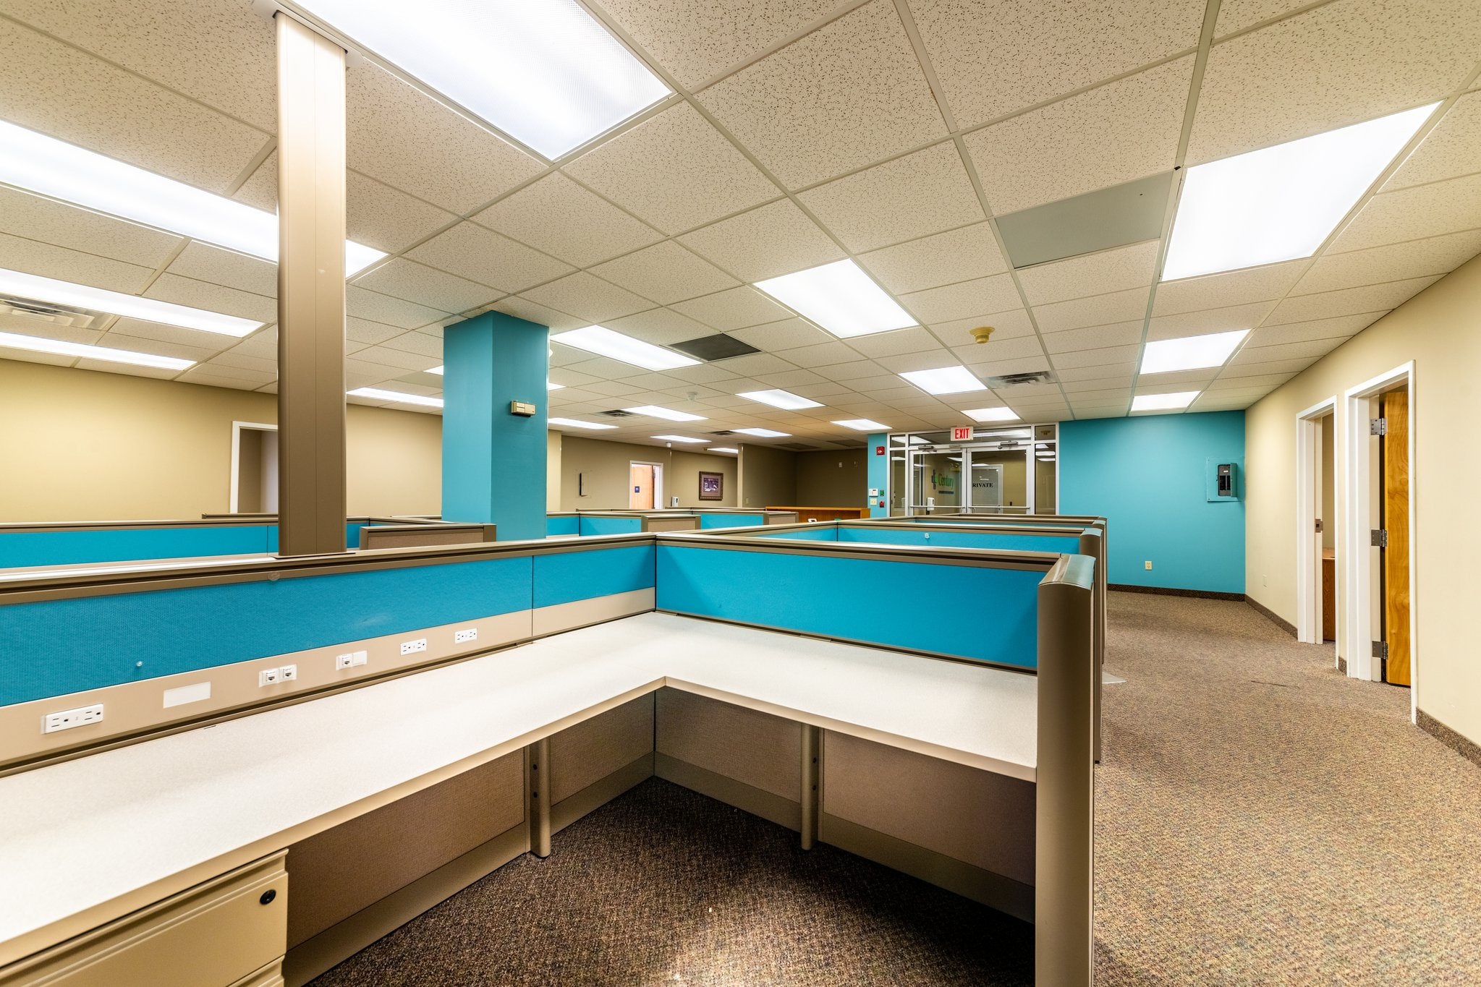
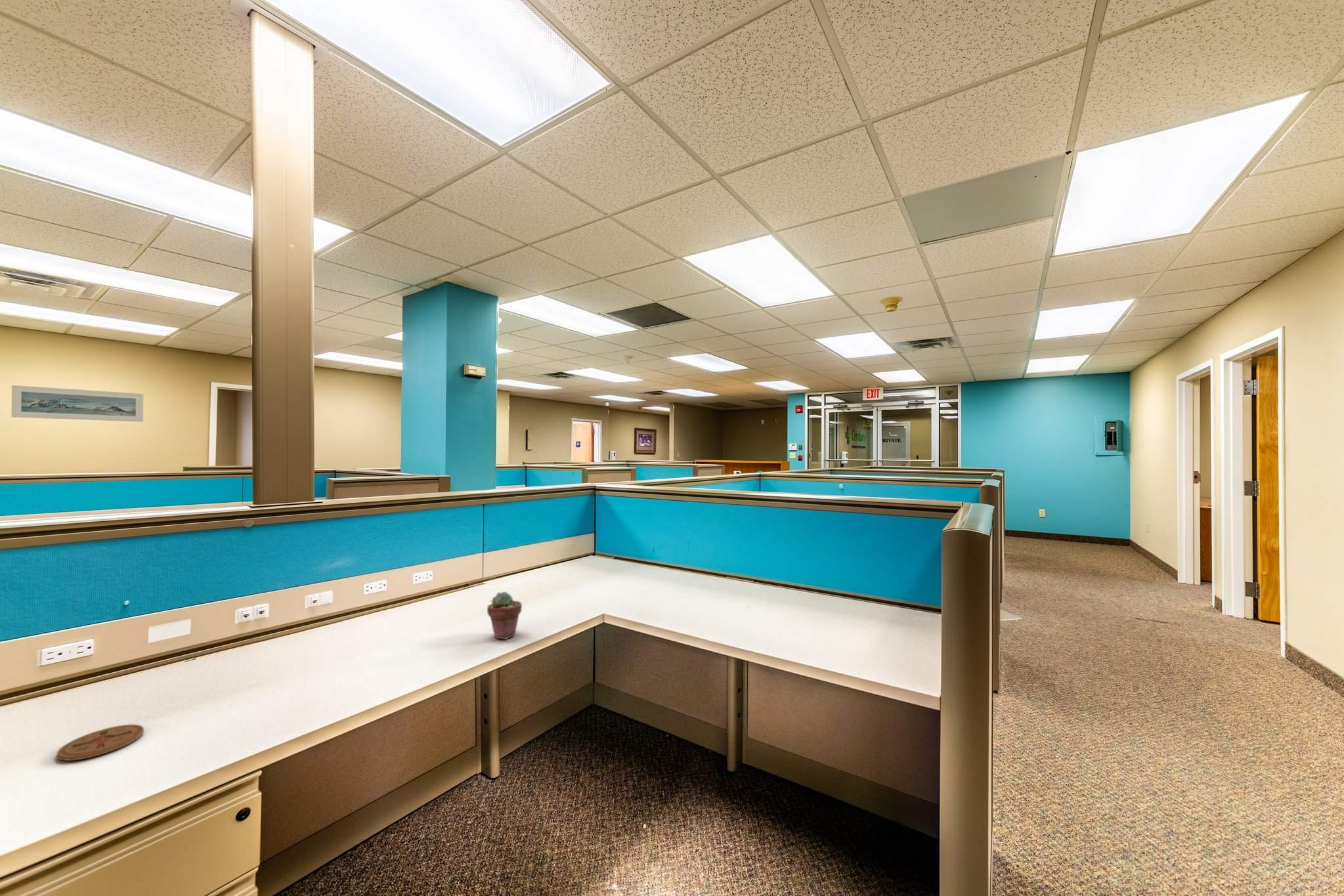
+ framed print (81, 404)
+ potted succulent (504, 613)
+ coaster (102, 741)
